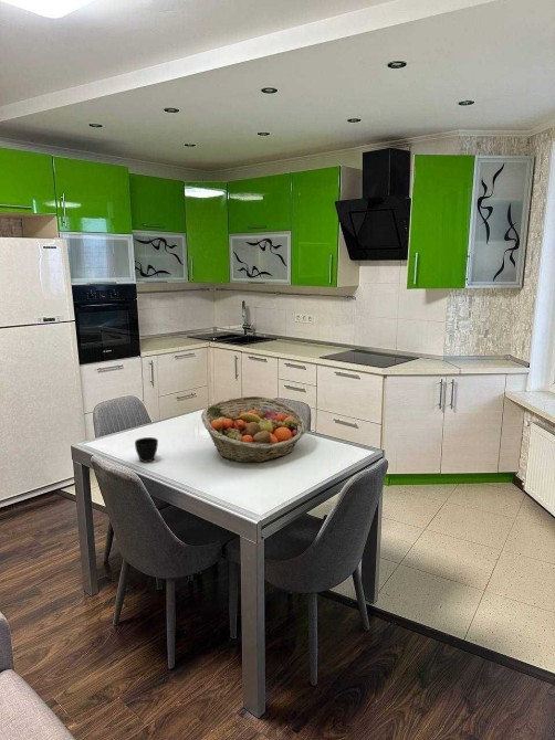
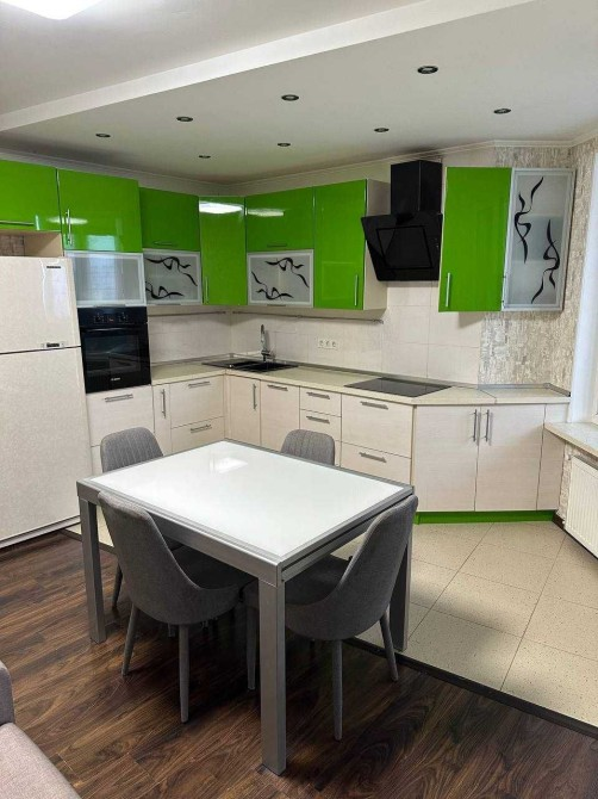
- fruit basket (254, 427)
- cup (147, 450)
